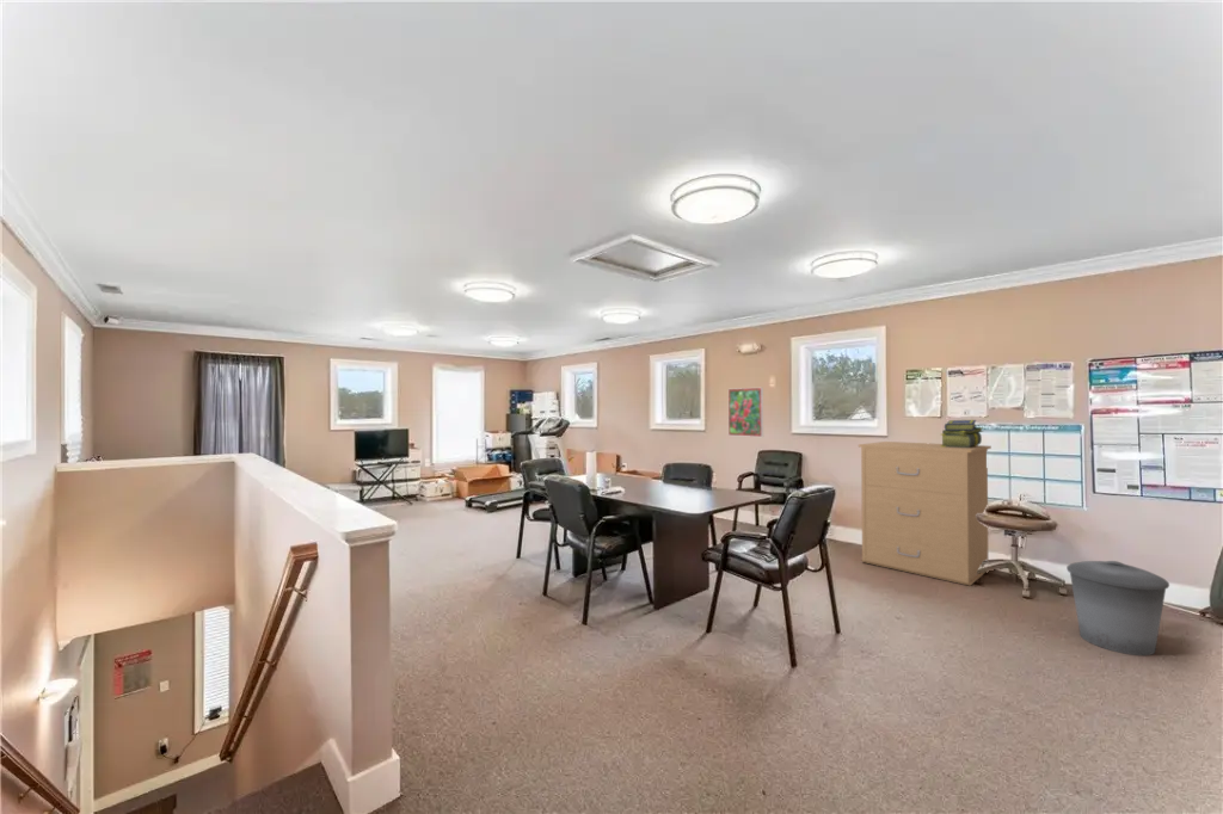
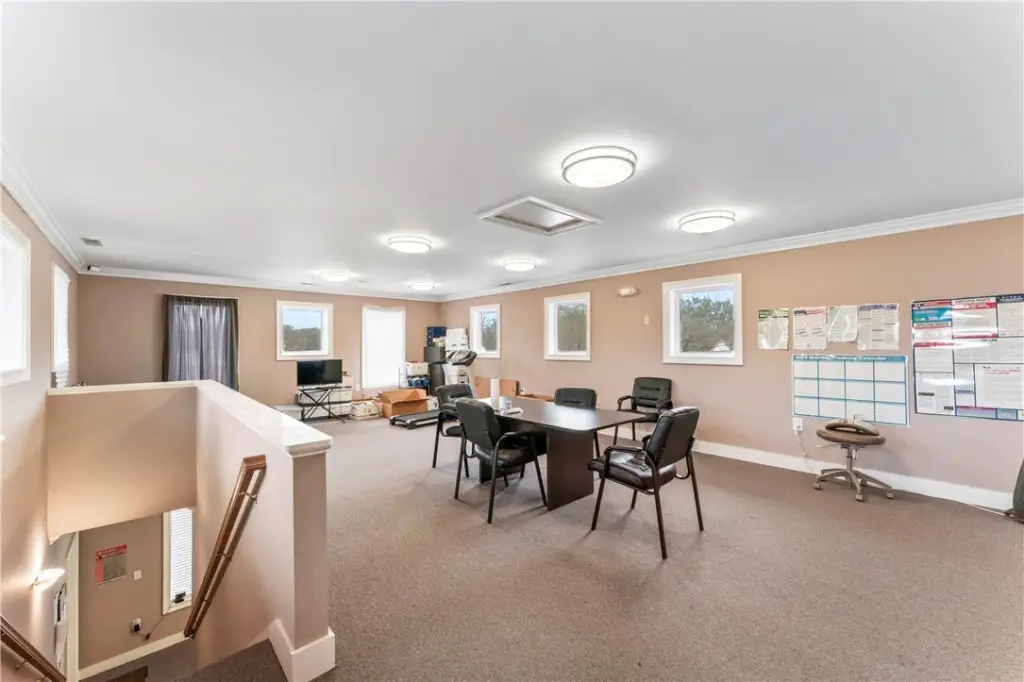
- filing cabinet (923, 505)
- trash can (1116, 602)
- stack of books (961, 432)
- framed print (745, 412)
